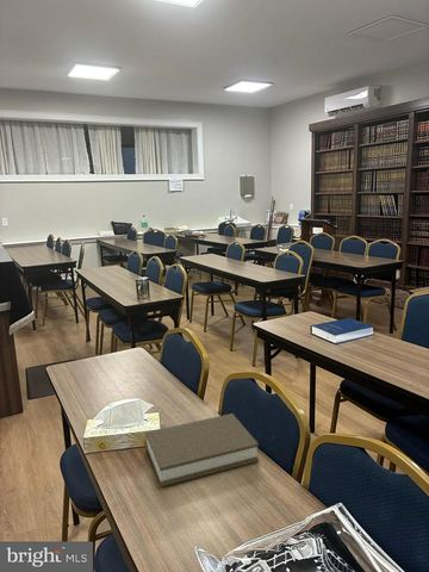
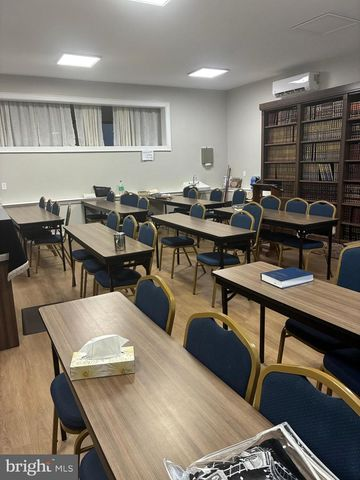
- book (200, 446)
